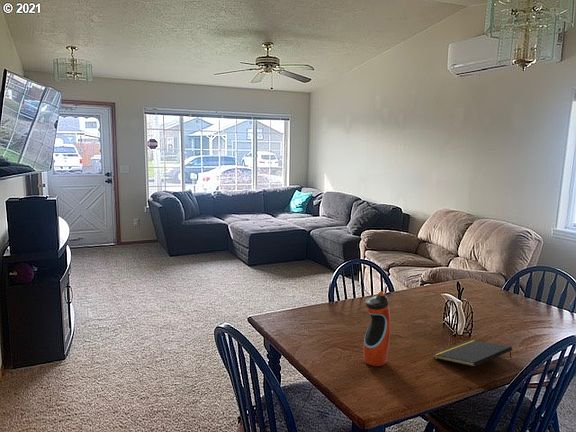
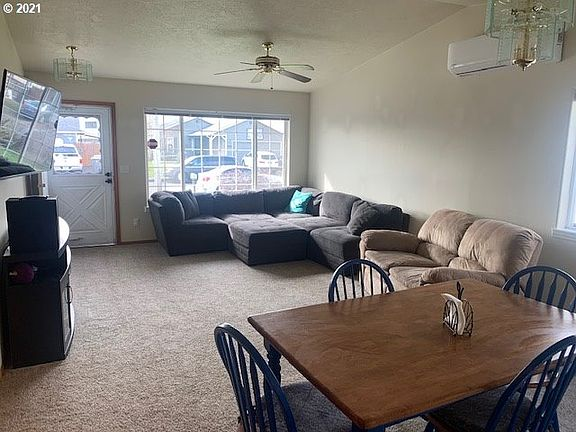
- notepad (471, 352)
- water bottle (377, 327)
